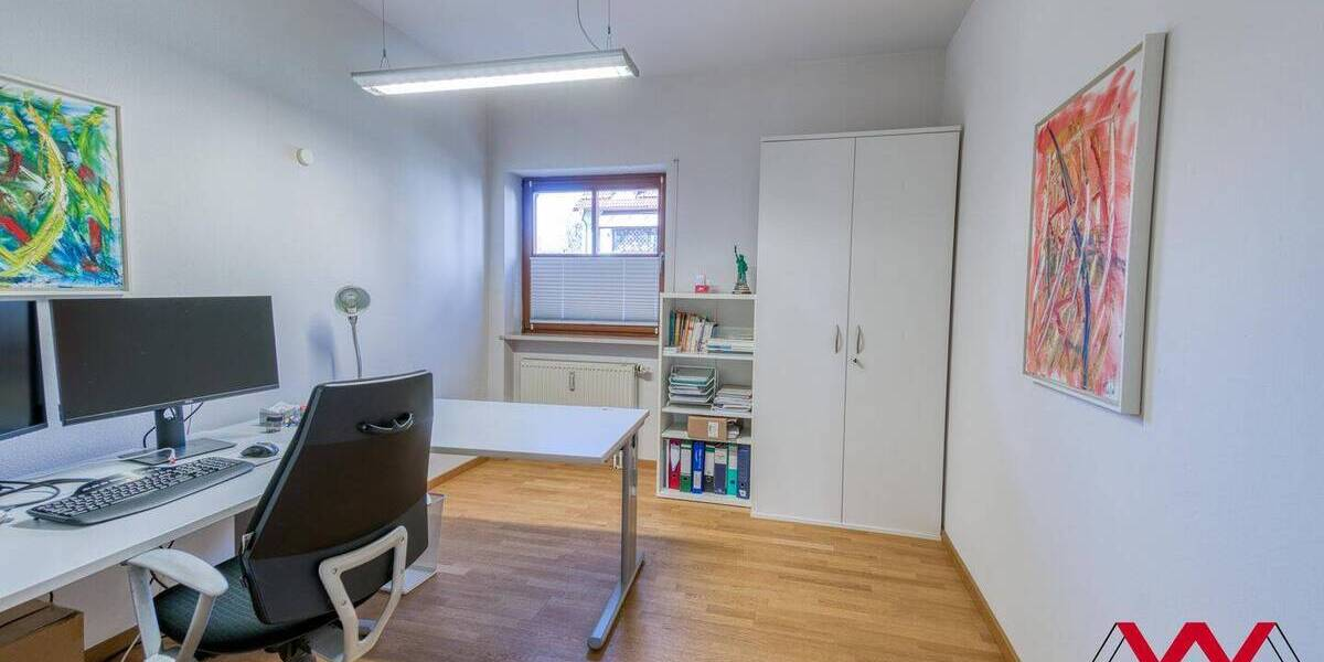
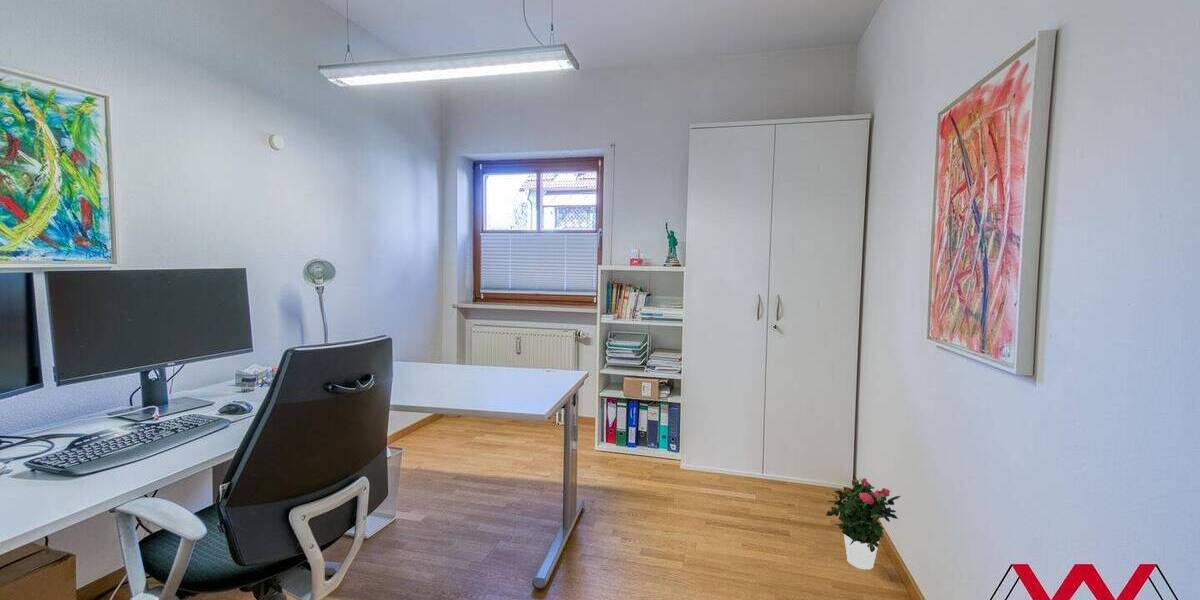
+ potted flower (863, 522)
